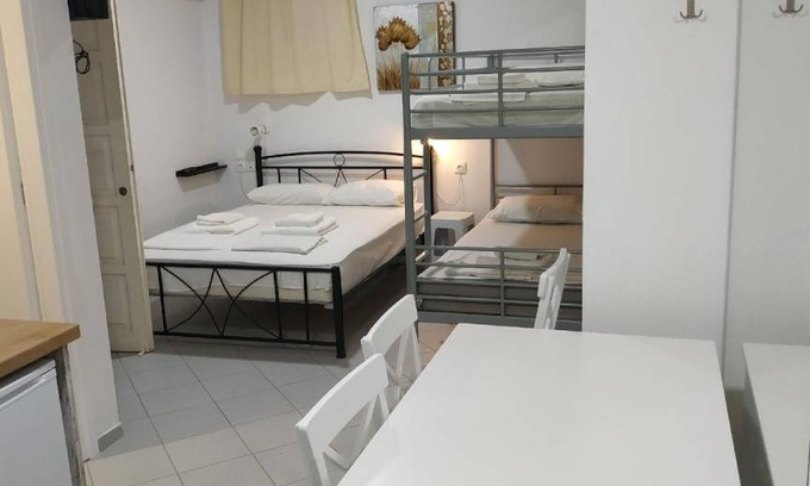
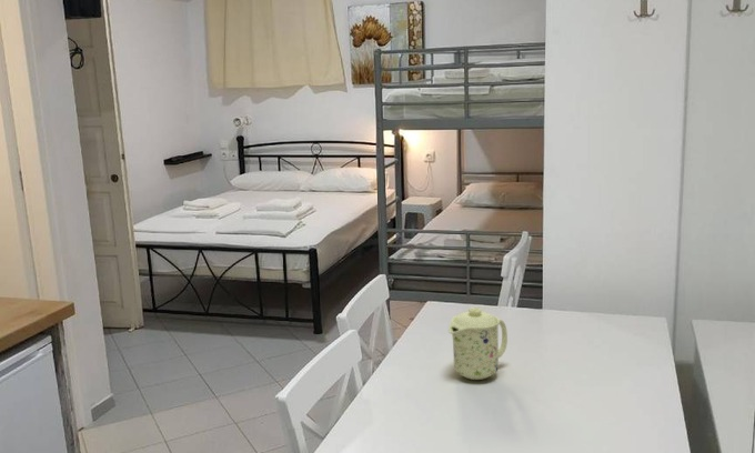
+ mug (479, 341)
